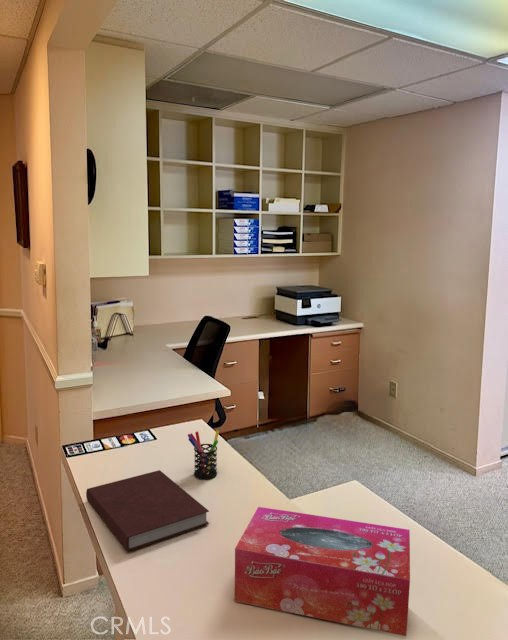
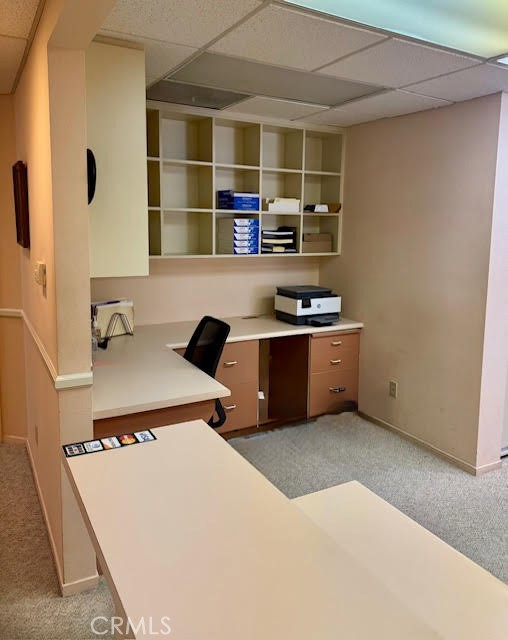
- tissue box (324, 564)
- pen holder (206, 452)
- notebook (145, 505)
